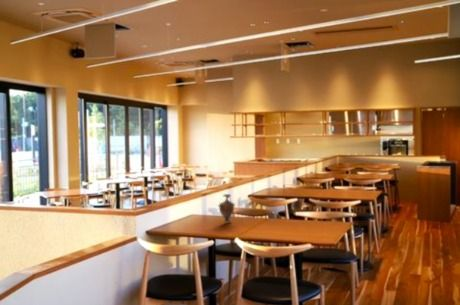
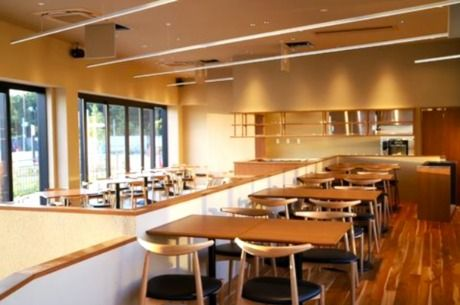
- vase (227, 207)
